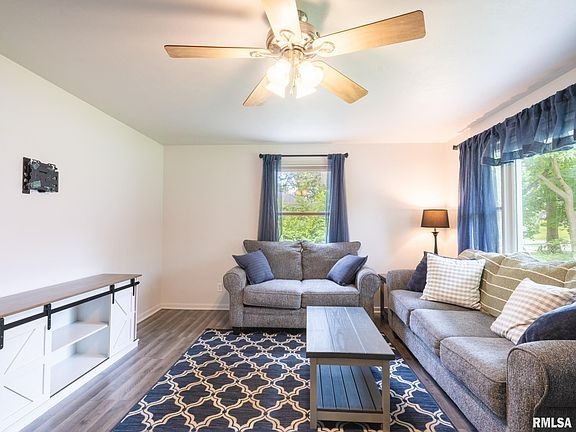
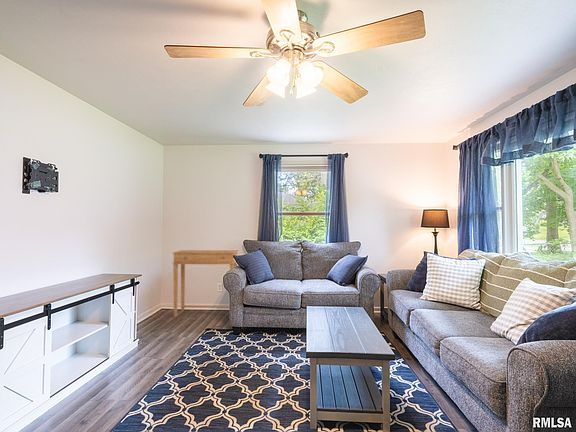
+ side table (206, 263)
